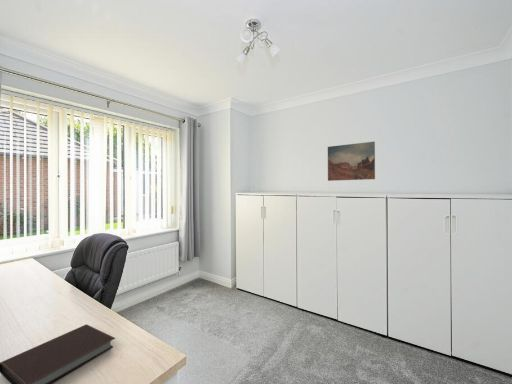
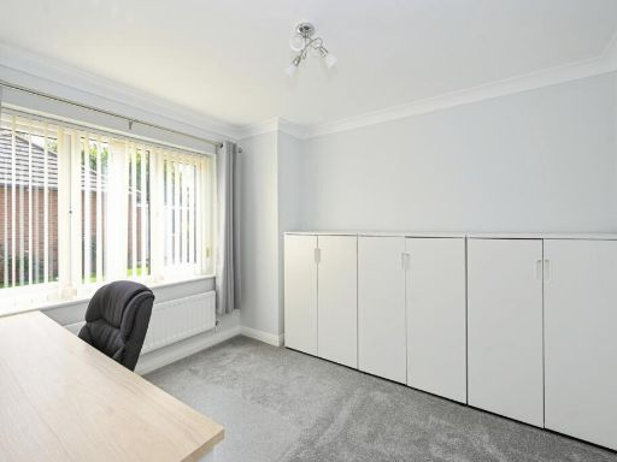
- notebook (61, 353)
- wall art (350, 162)
